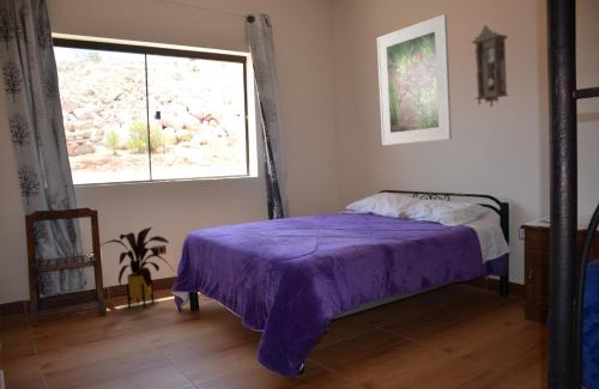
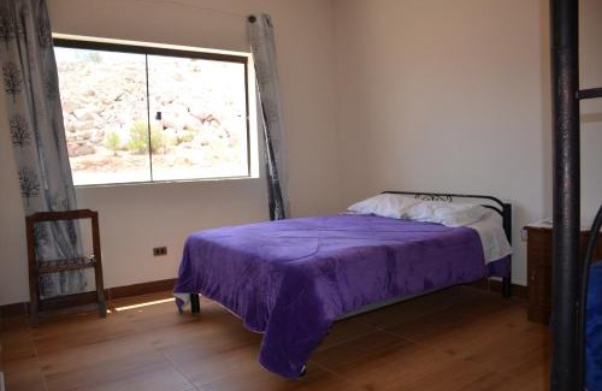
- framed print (411, 85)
- house plant (135, 267)
- pendulum clock (490, 66)
